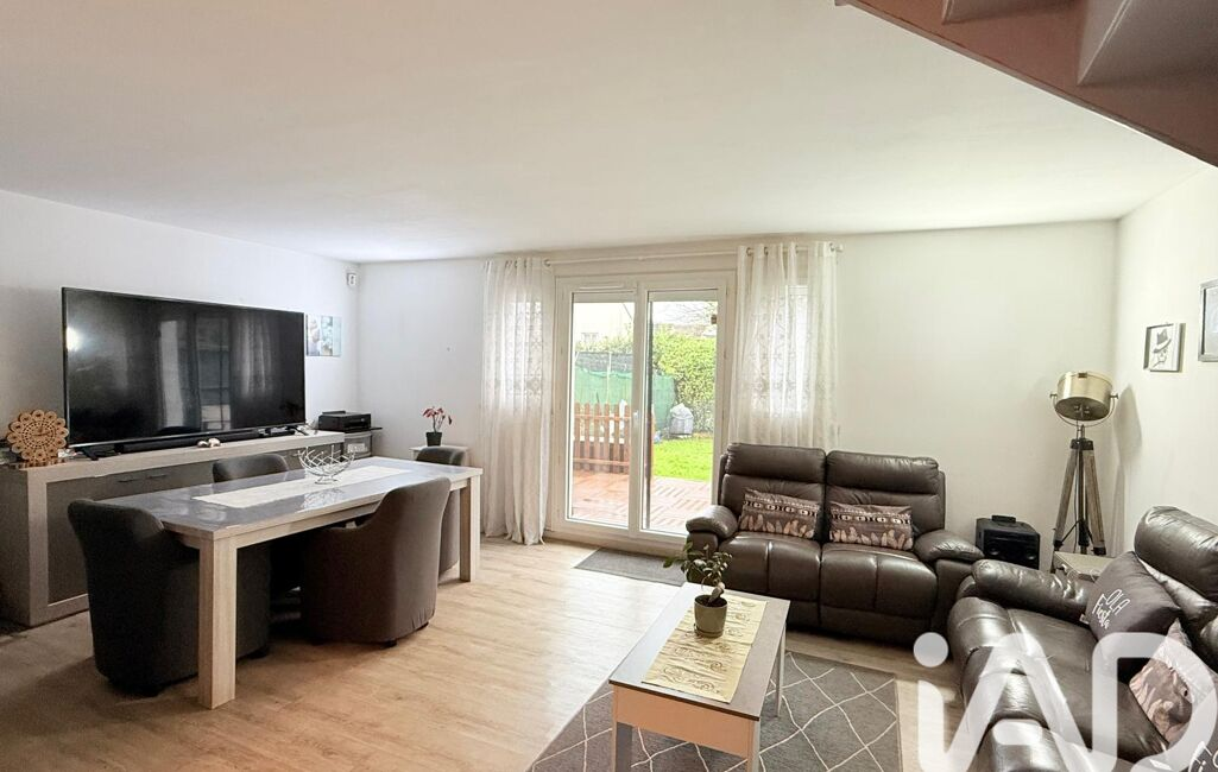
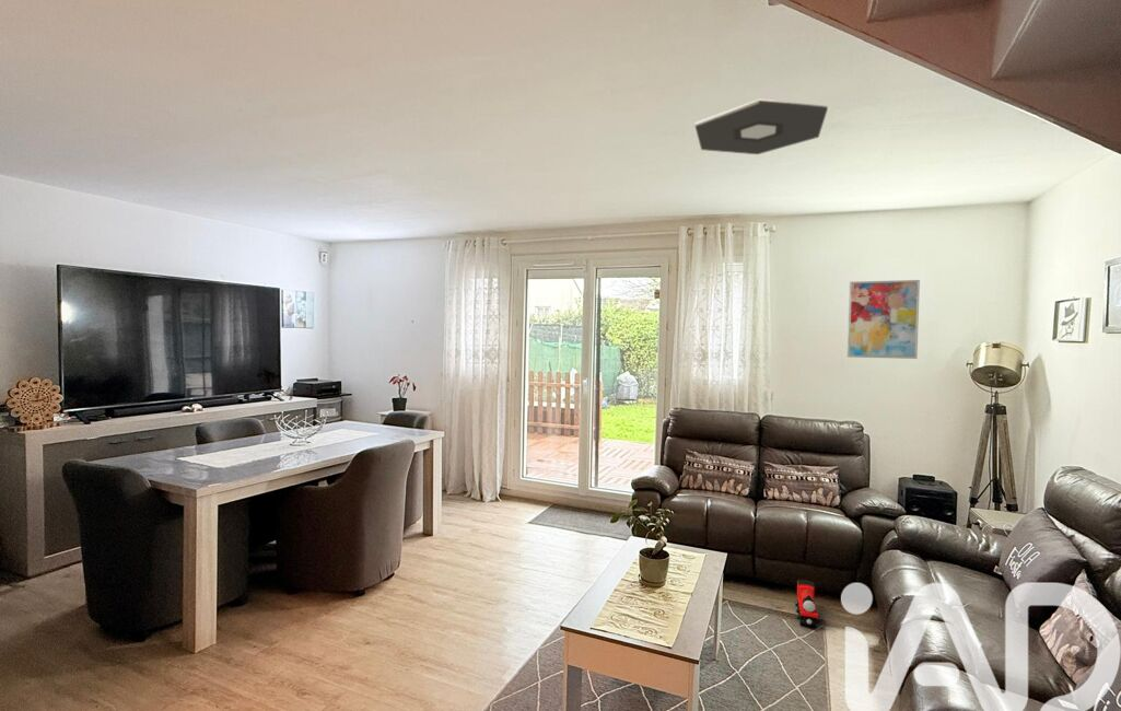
+ ceiling light (758, 129)
+ wall art (881, 319)
+ toy train (806, 604)
